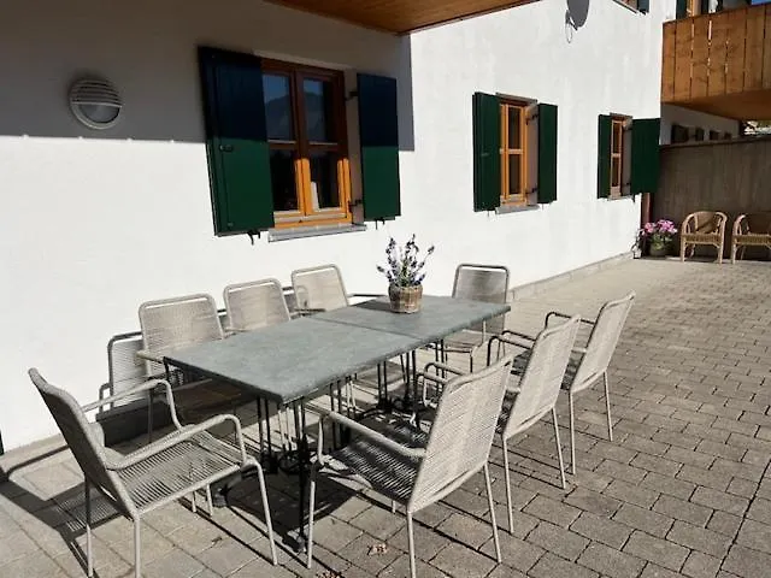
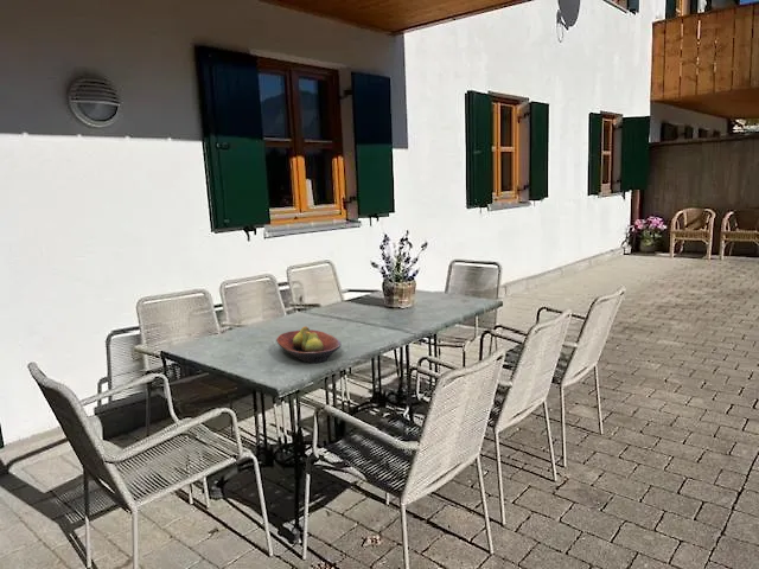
+ fruit bowl (307, 341)
